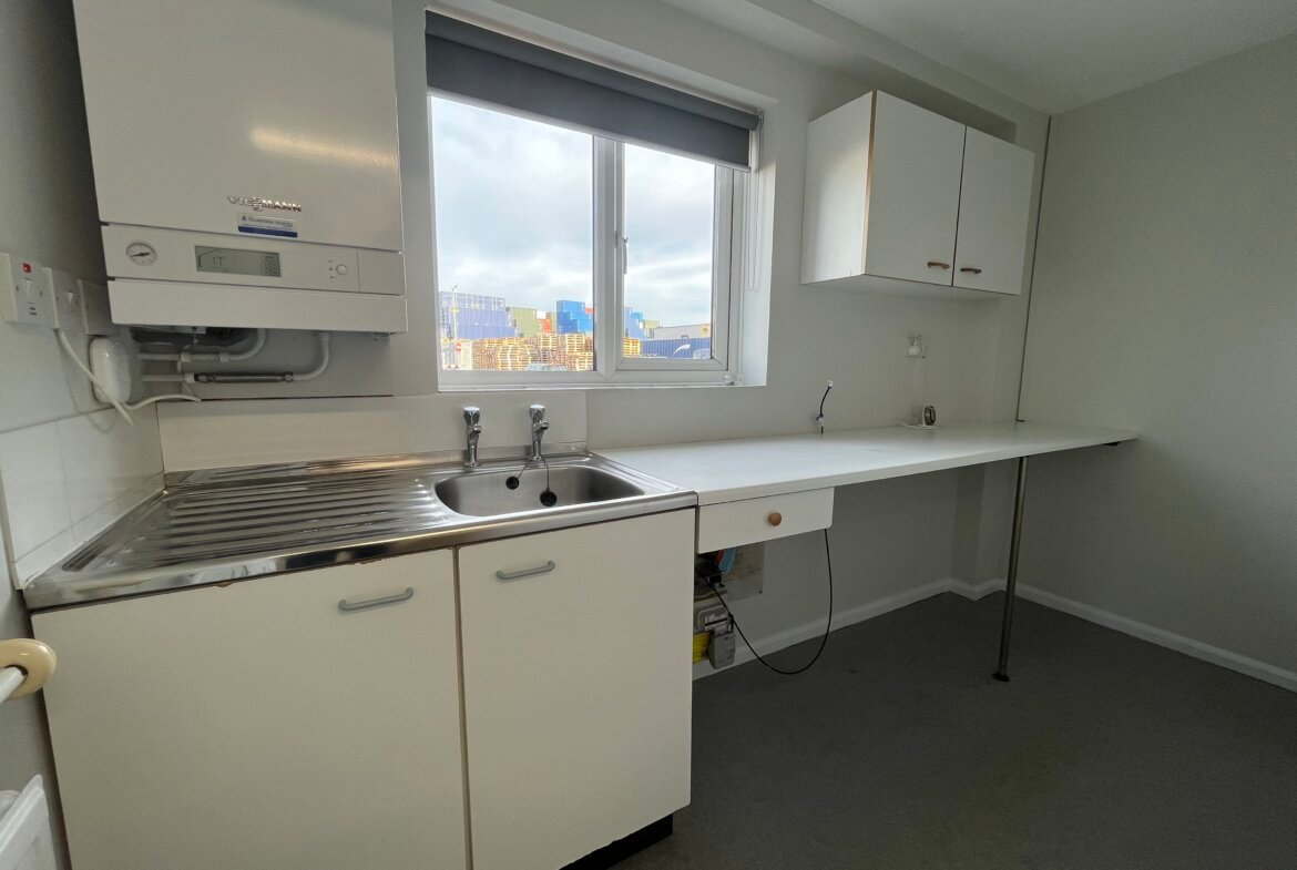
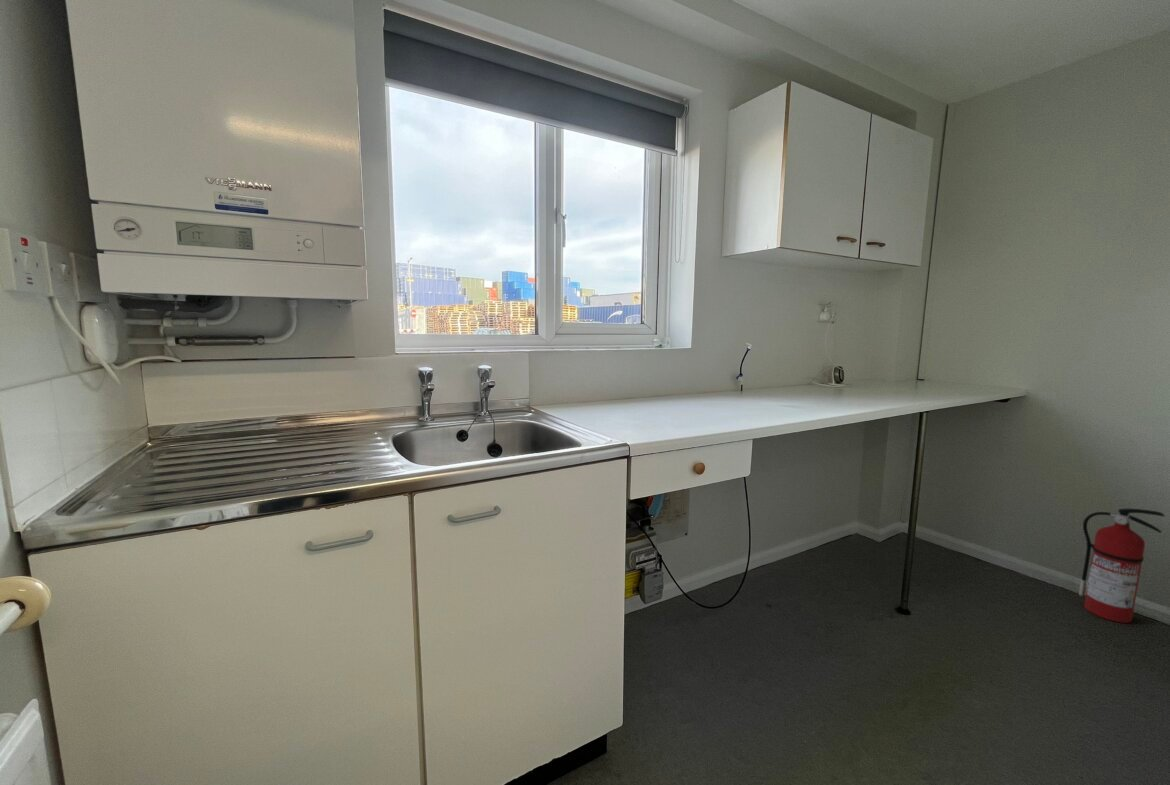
+ fire extinguisher (1115, 559)
